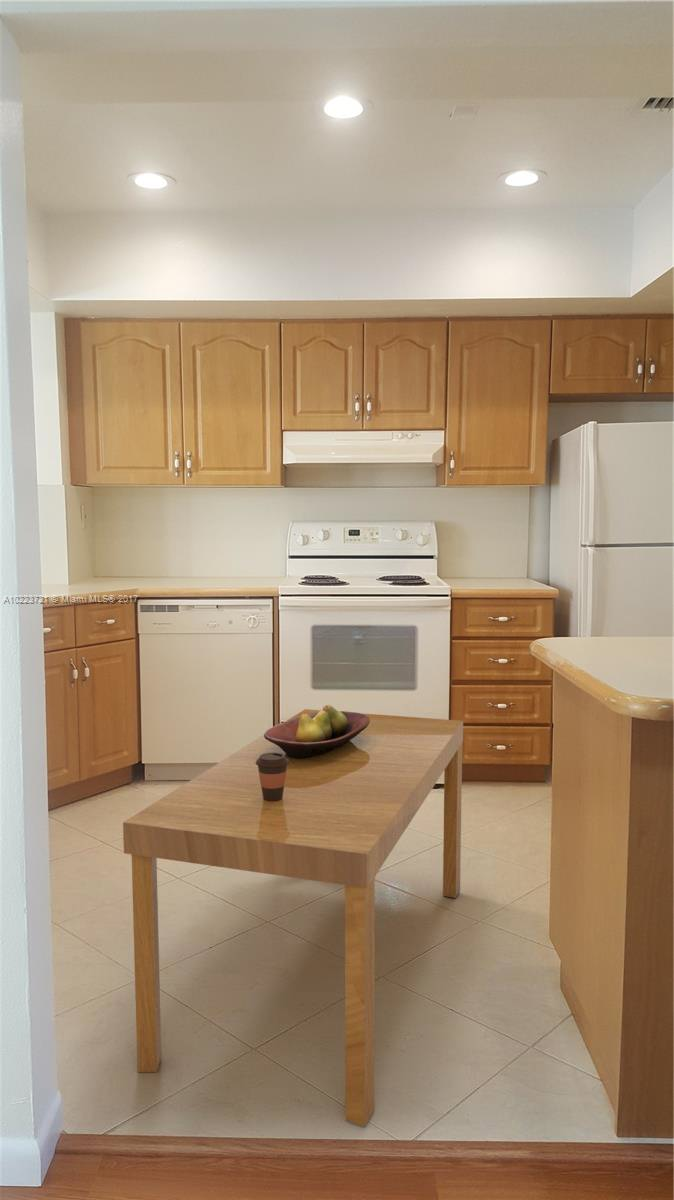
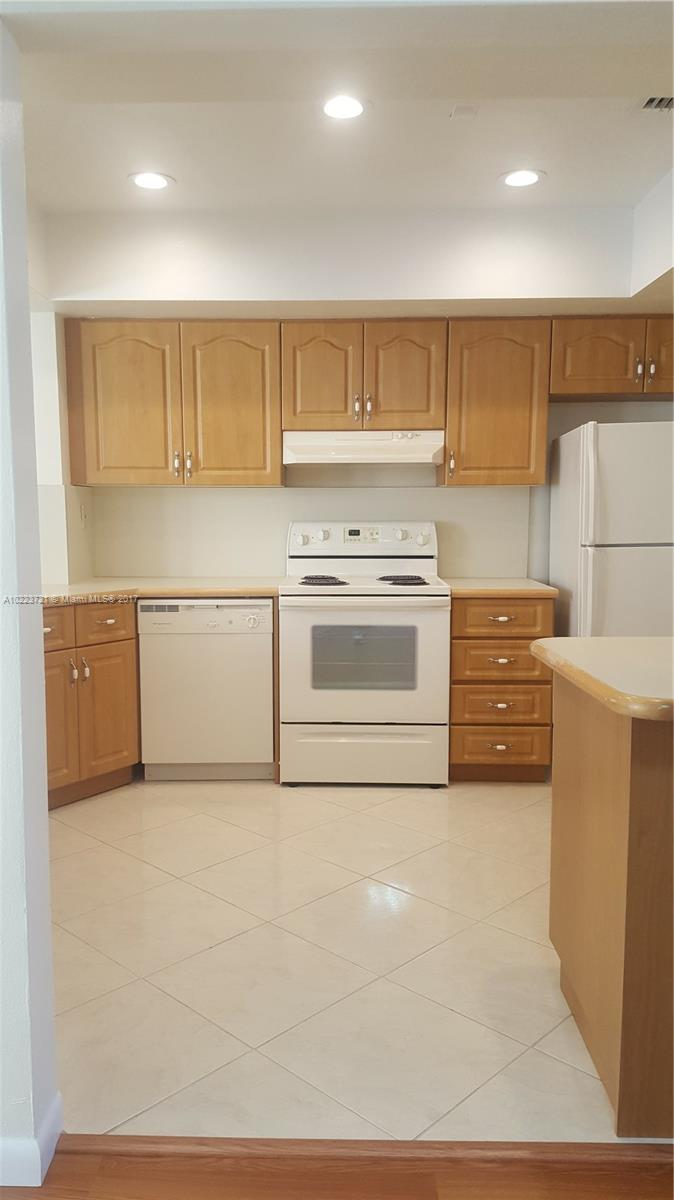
- coffee cup (272, 776)
- fruit bowl (318, 727)
- dining table (328, 863)
